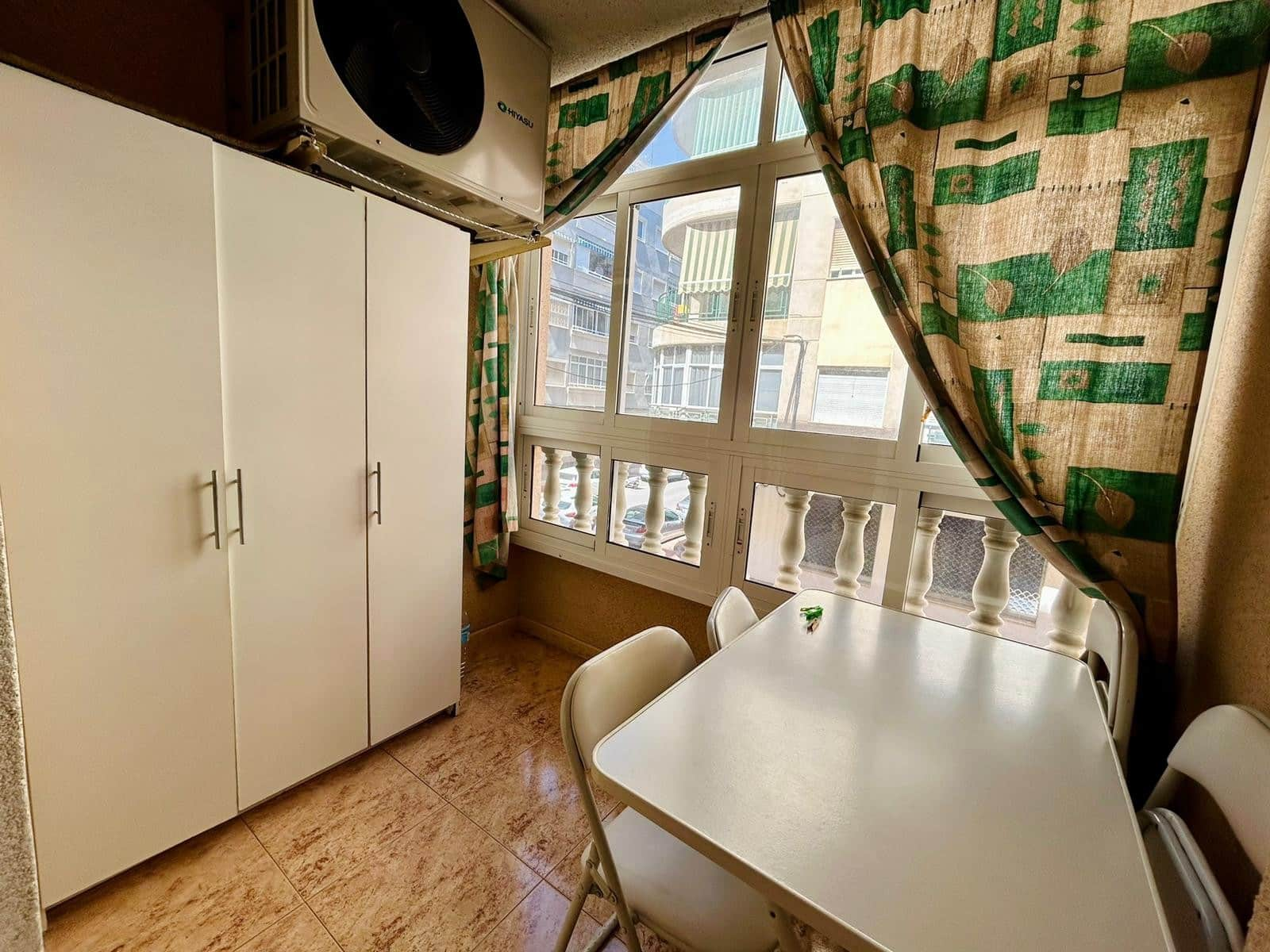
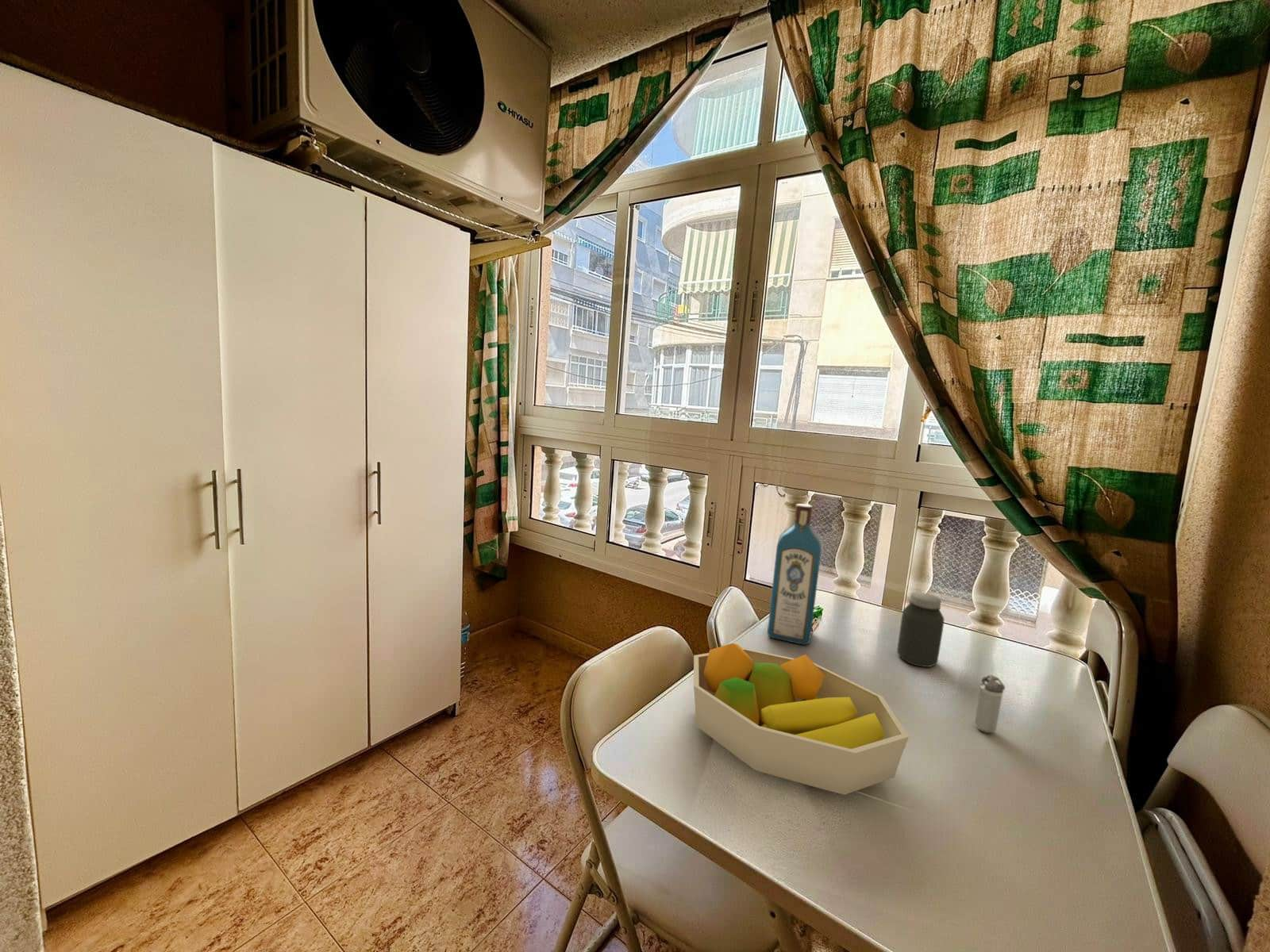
+ fruit bowl (787, 705)
+ jar (921, 628)
+ liquor (796, 570)
+ shaker (989, 703)
